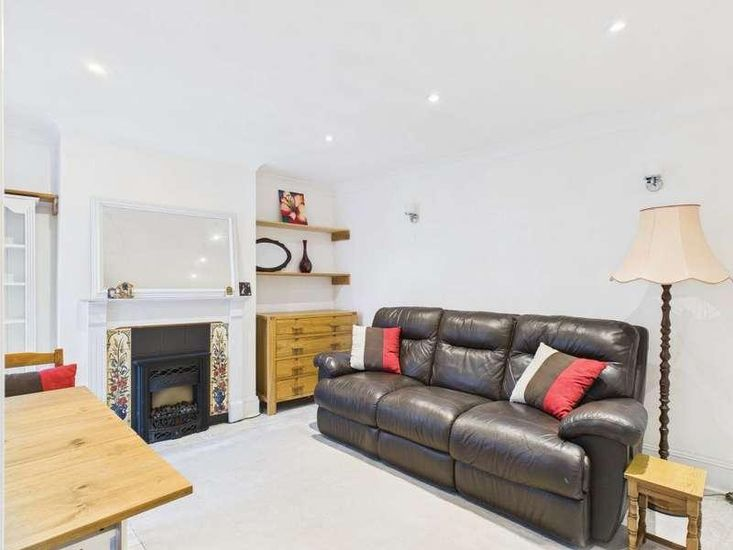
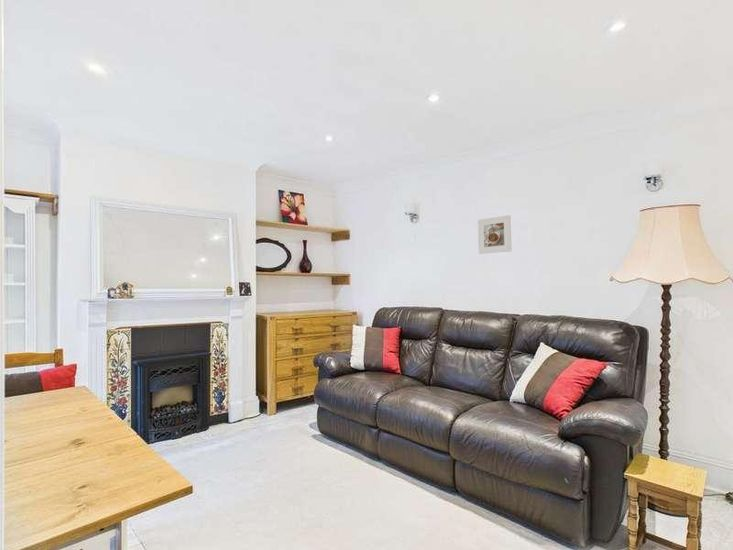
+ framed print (494, 235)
